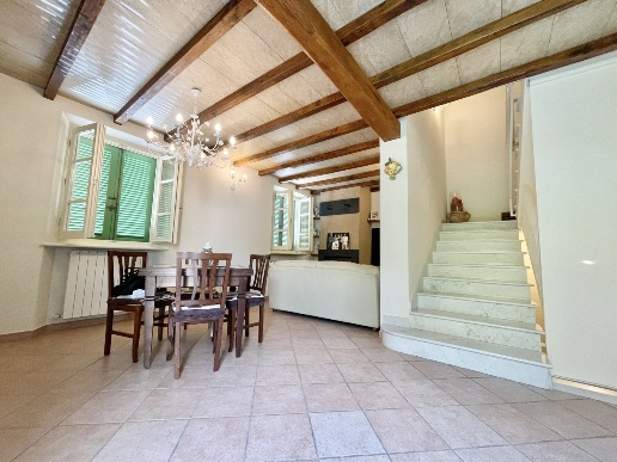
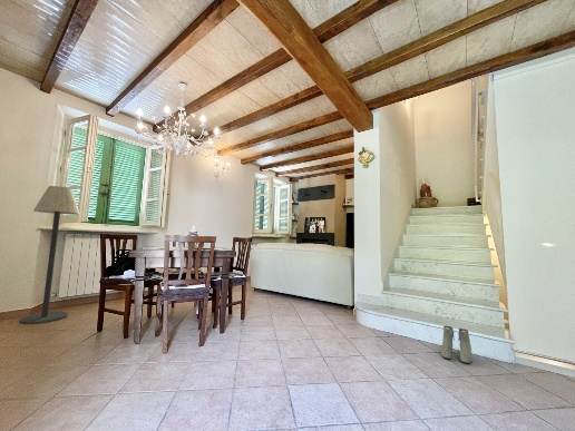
+ floor lamp (52, 251)
+ boots (458, 341)
